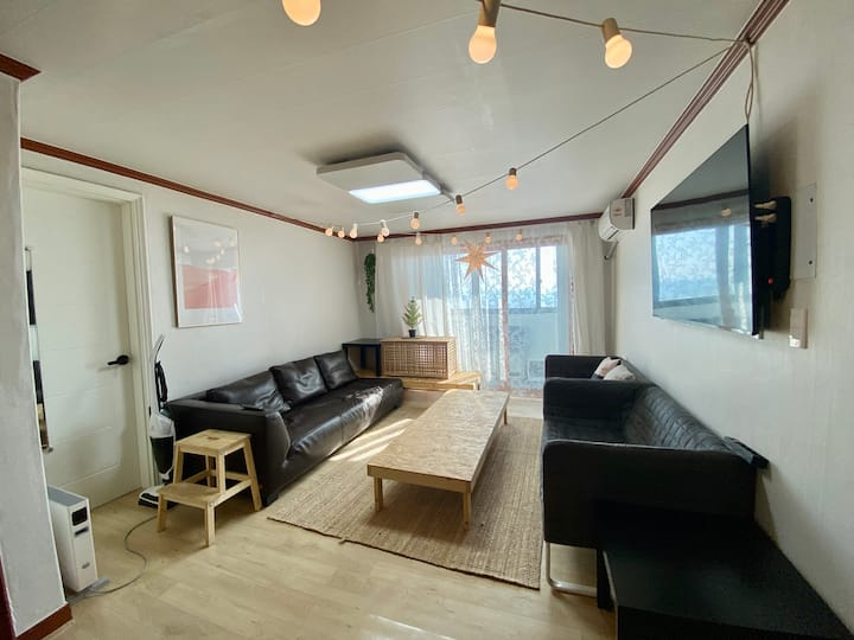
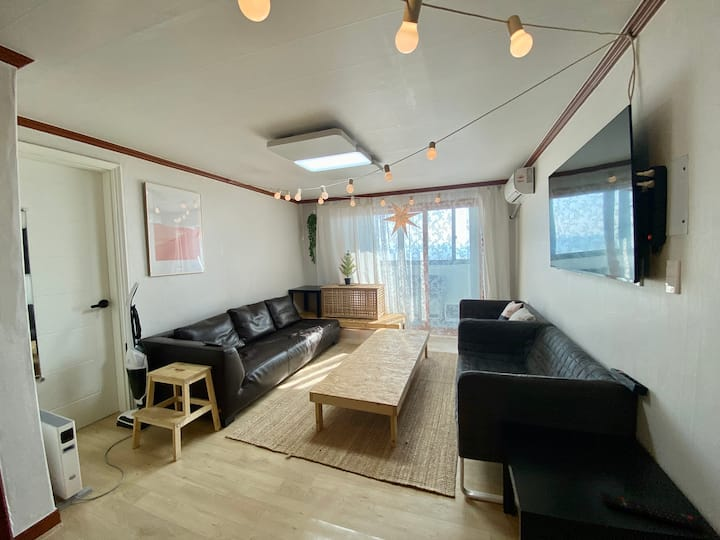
+ remote control (648, 511)
